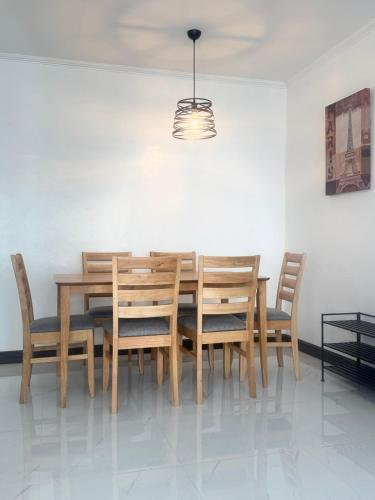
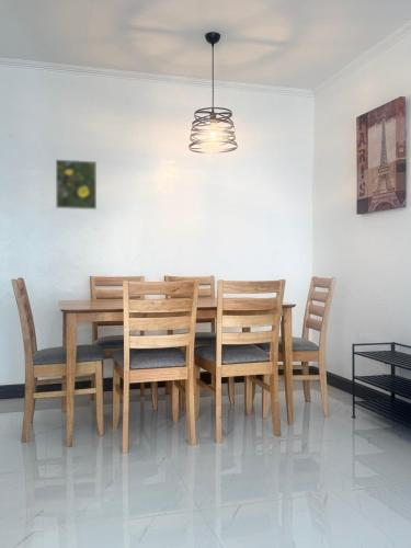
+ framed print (76, 184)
